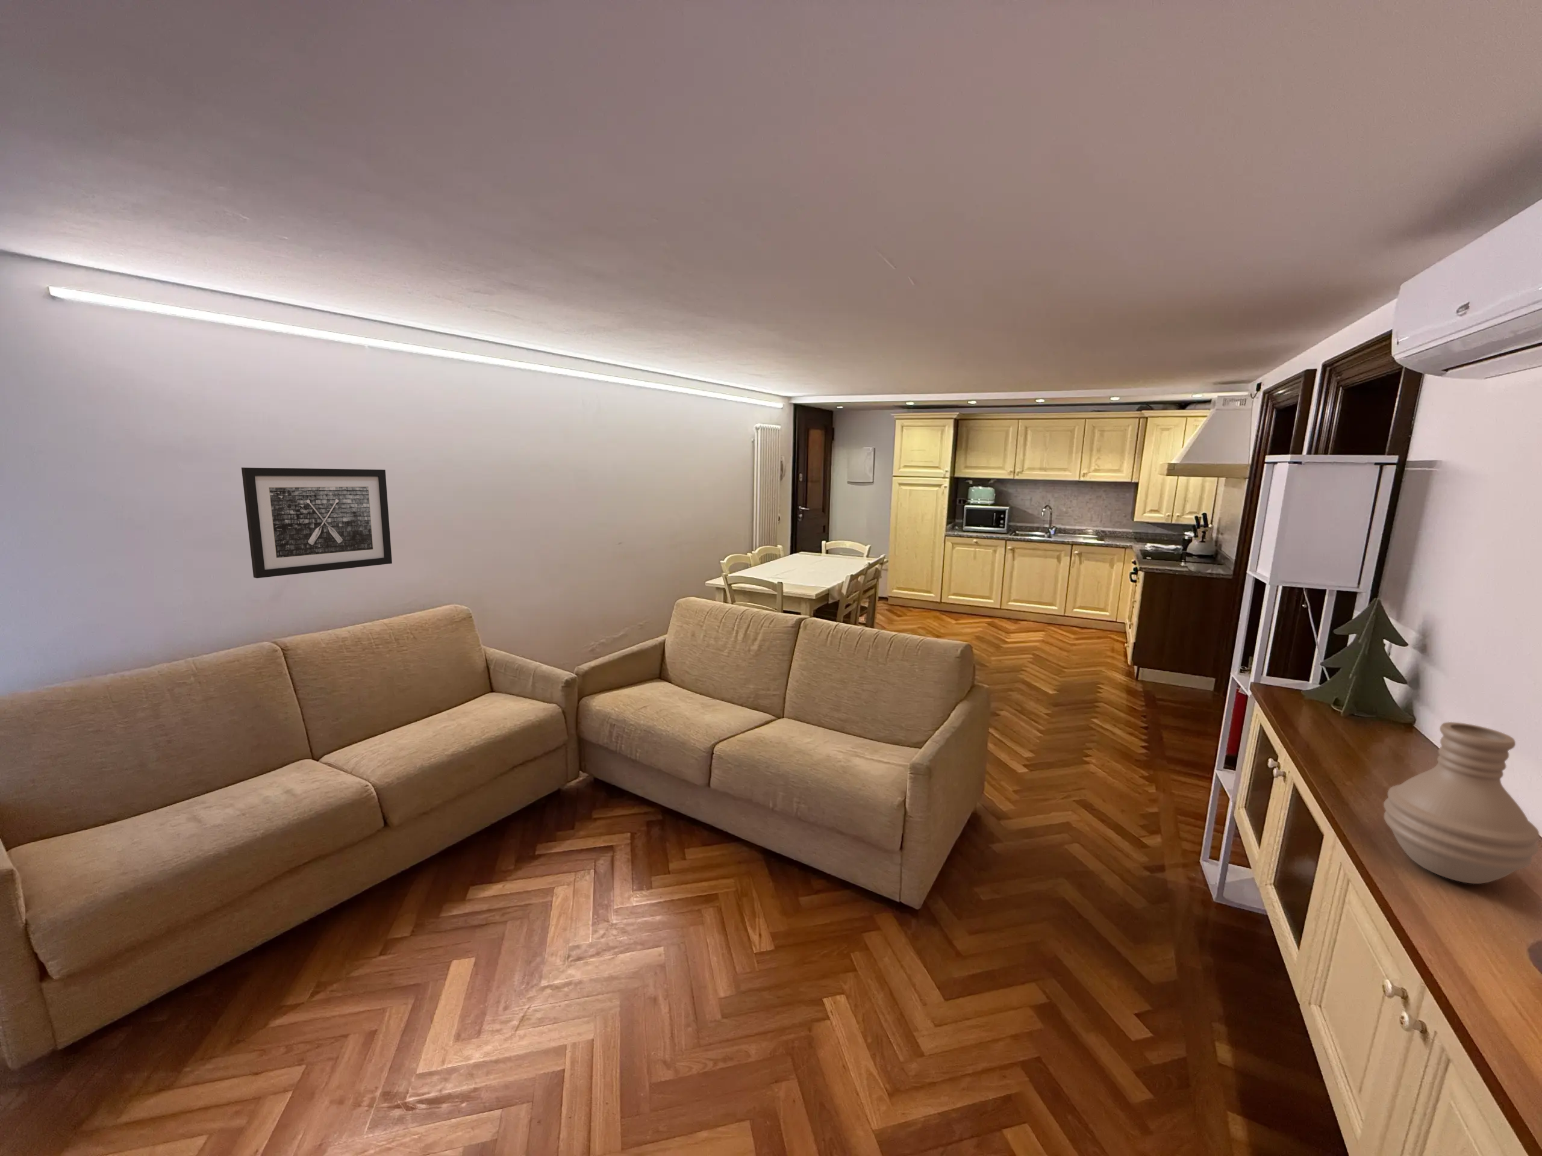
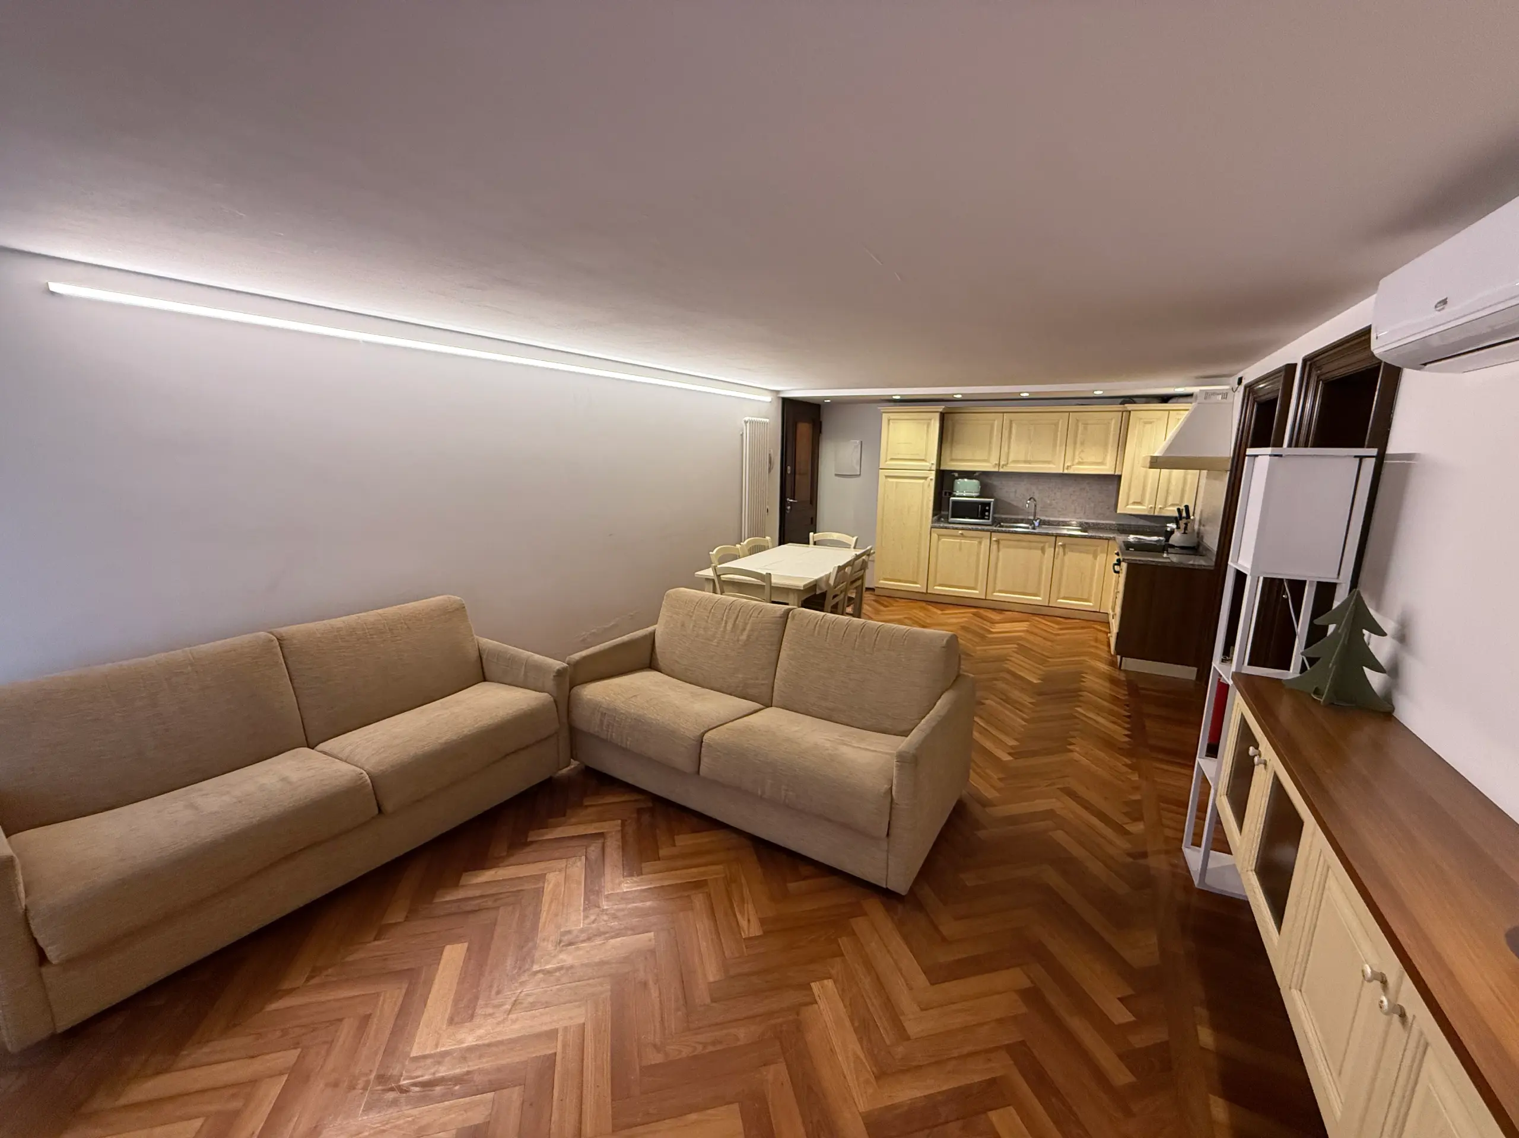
- vase (1461, 801)
- wall art (323, 520)
